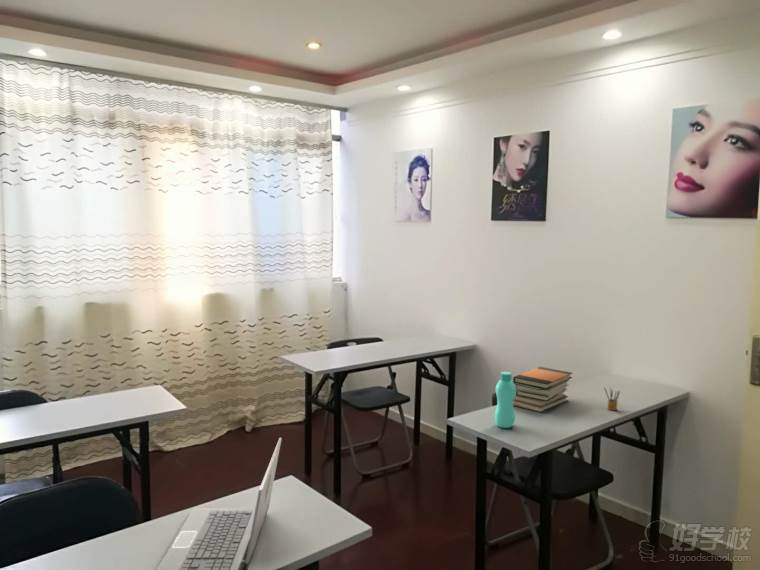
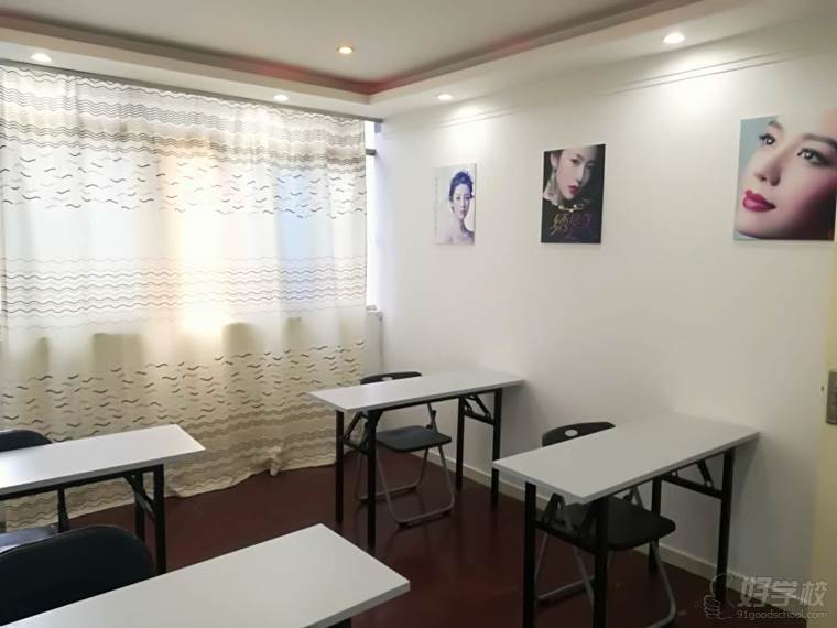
- book stack (542, 388)
- bottle (505, 399)
- laptop computer (223, 508)
- pencil box (611, 398)
